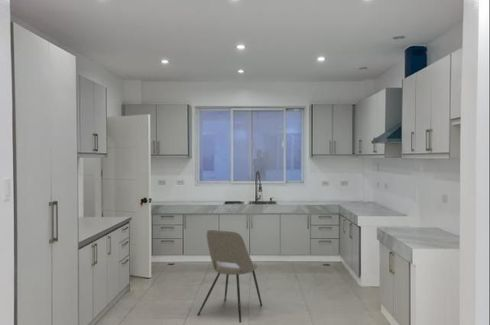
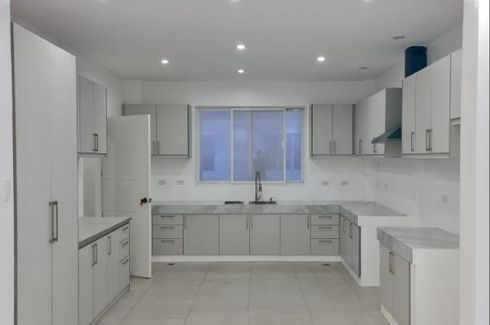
- dining chair (231, 268)
